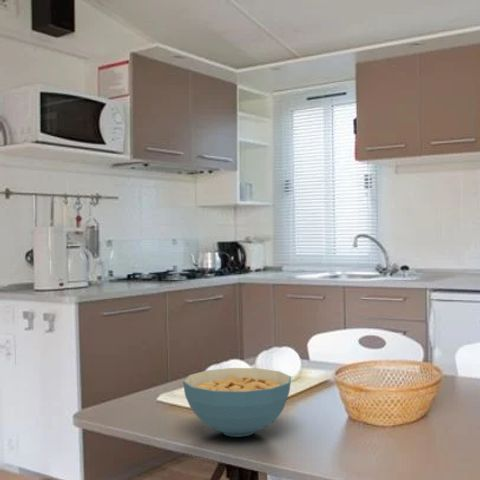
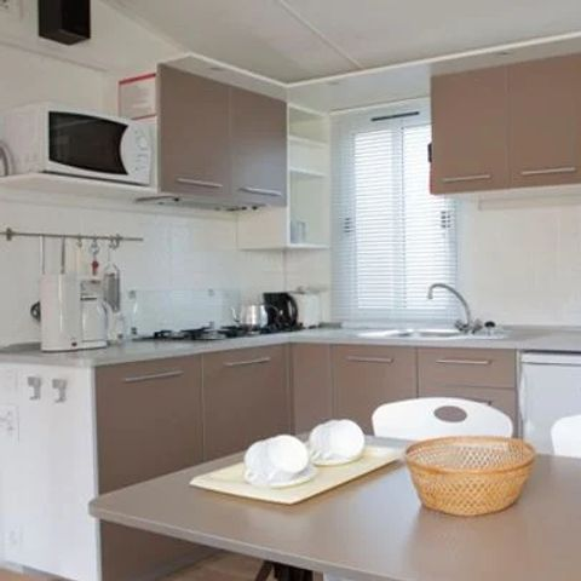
- cereal bowl (238, 405)
